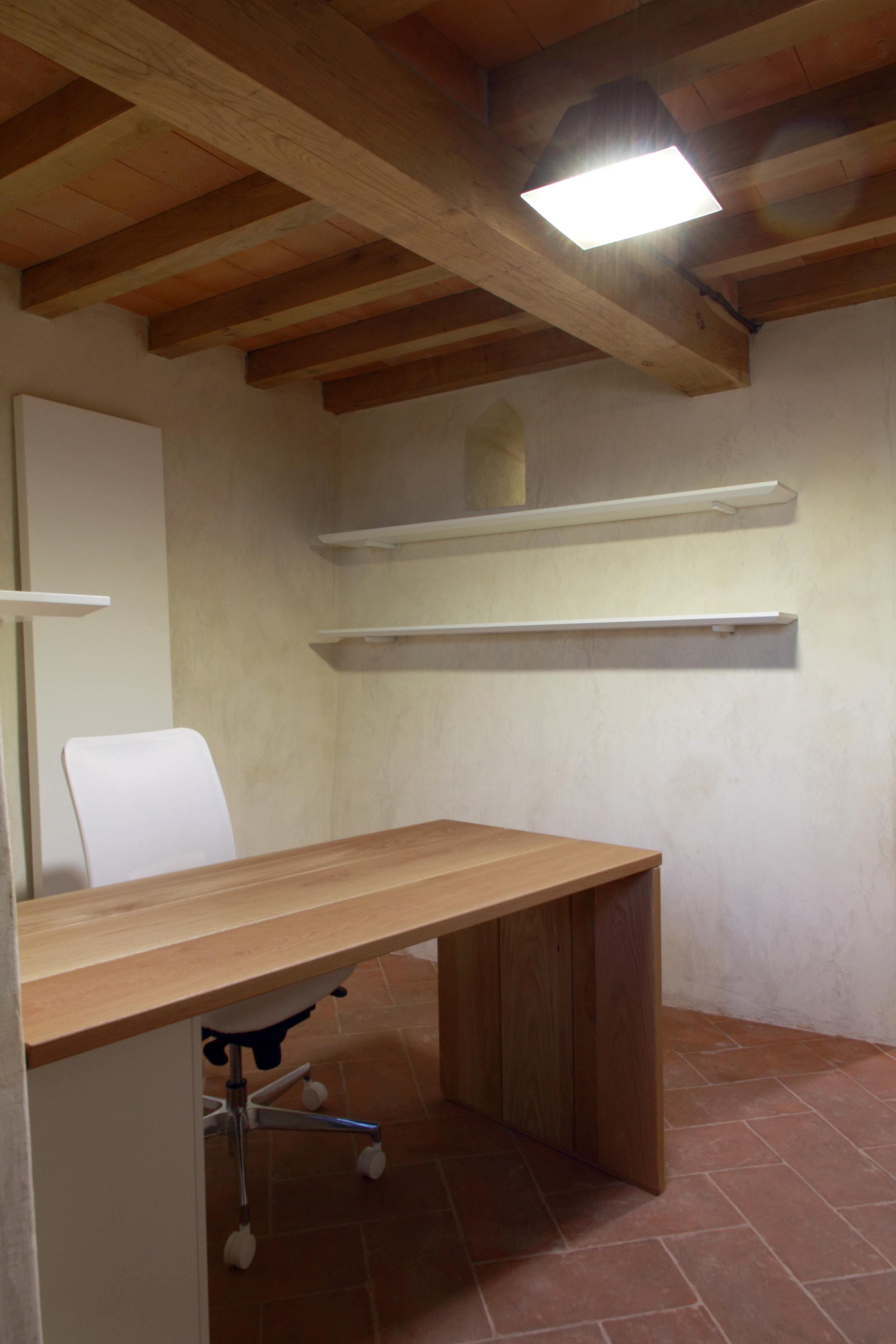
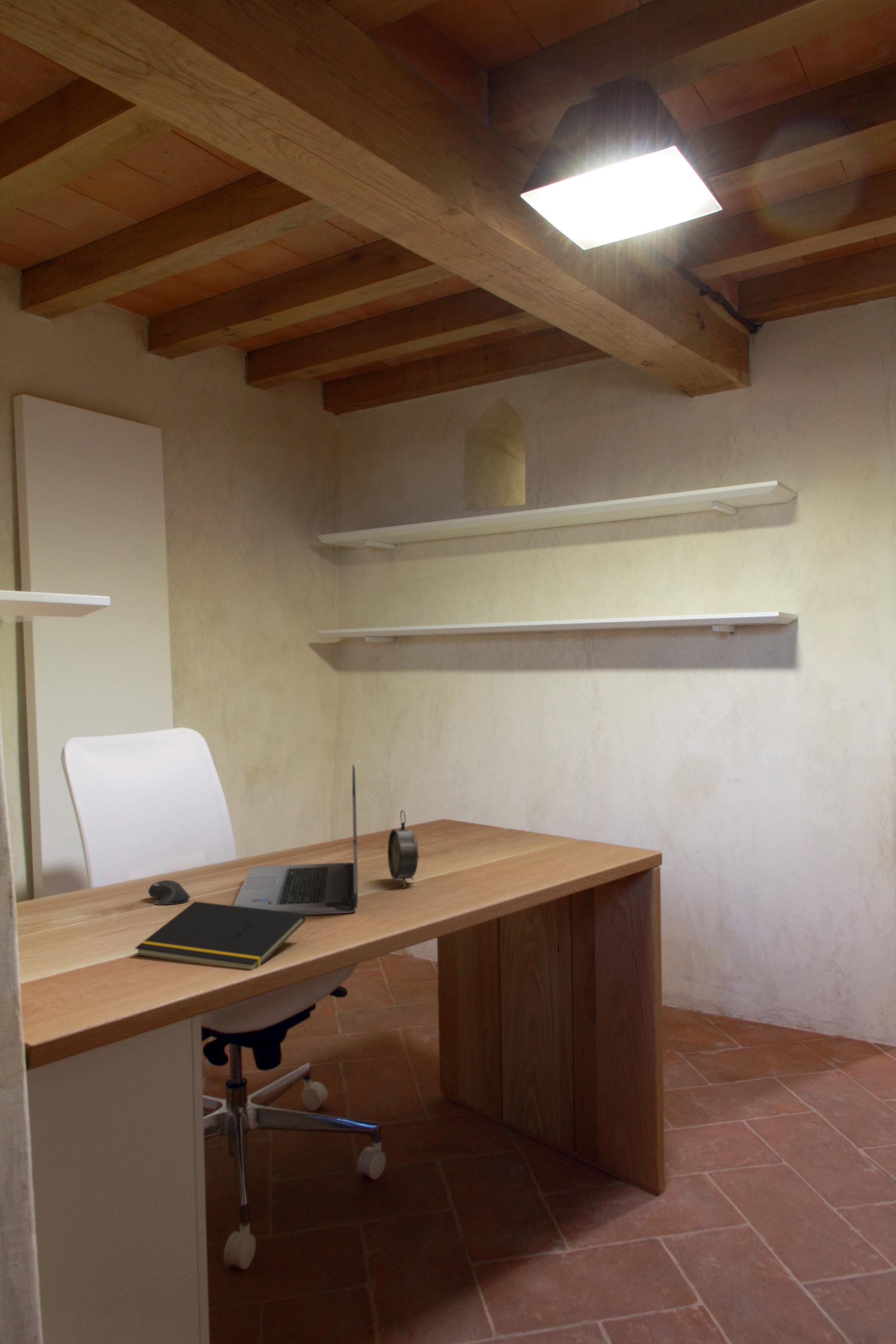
+ computer mouse (166, 890)
+ laptop computer (303, 864)
+ notepad (222, 934)
+ alarm clock (403, 846)
